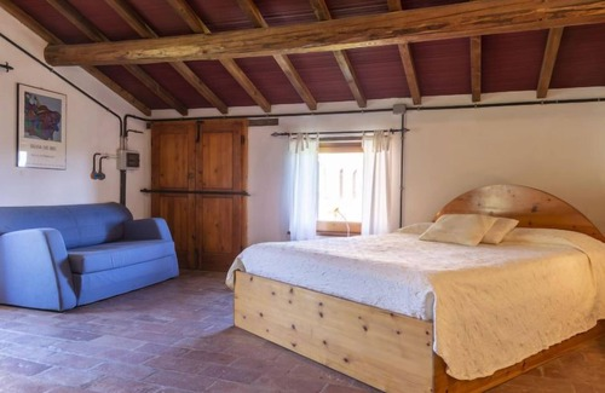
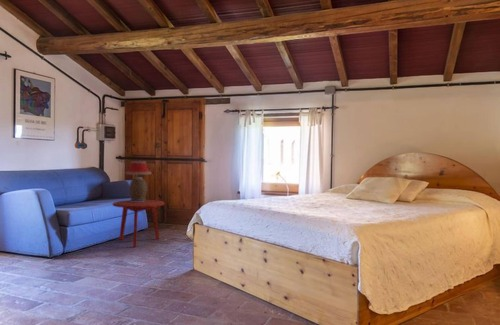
+ side table (136, 222)
+ table lamp (138, 181)
